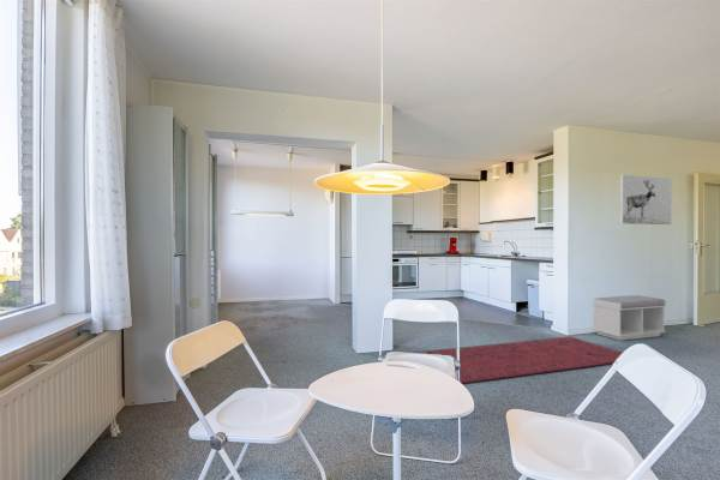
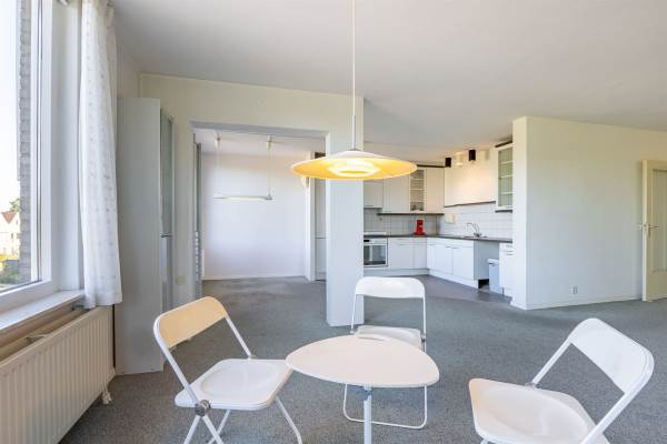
- rug (508, 358)
- wall art (646, 200)
- bench (629, 316)
